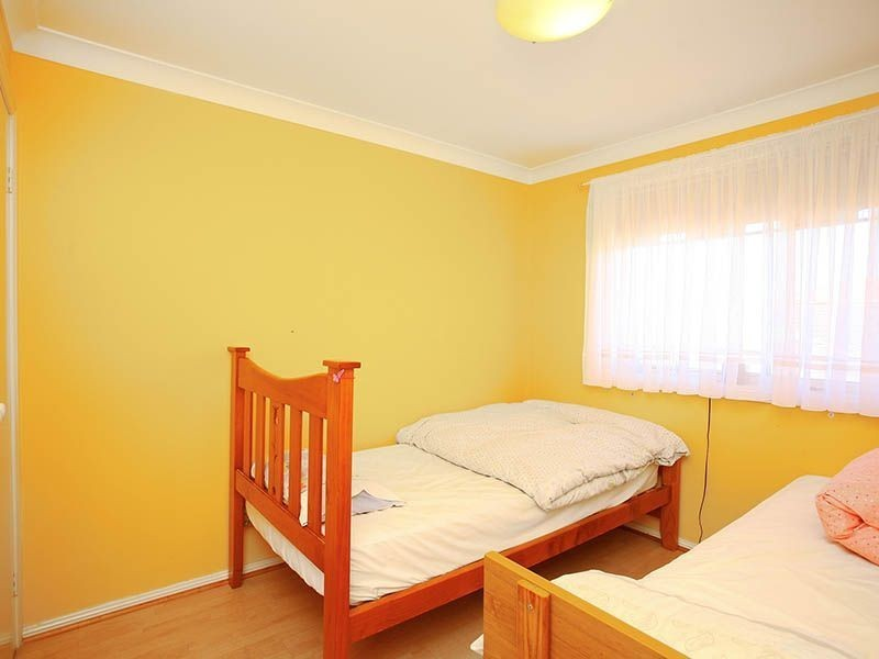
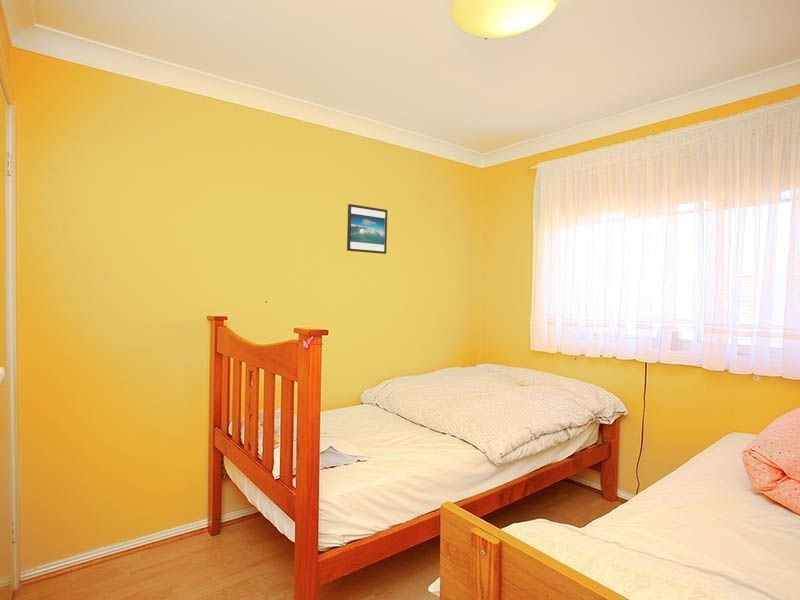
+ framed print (367, 229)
